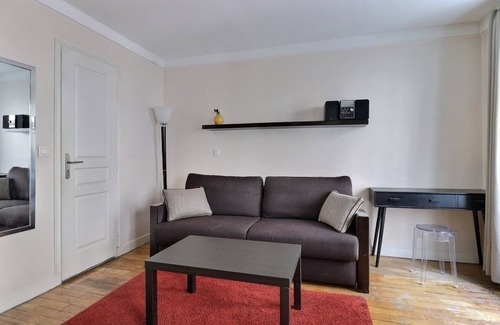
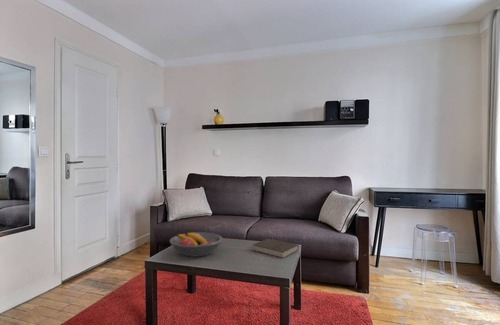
+ book (275, 247)
+ fruit bowl (196, 243)
